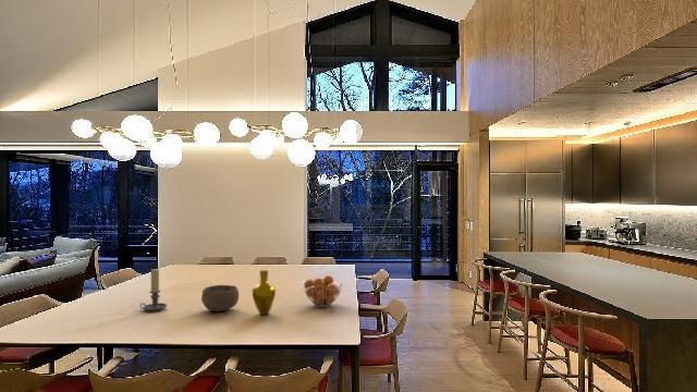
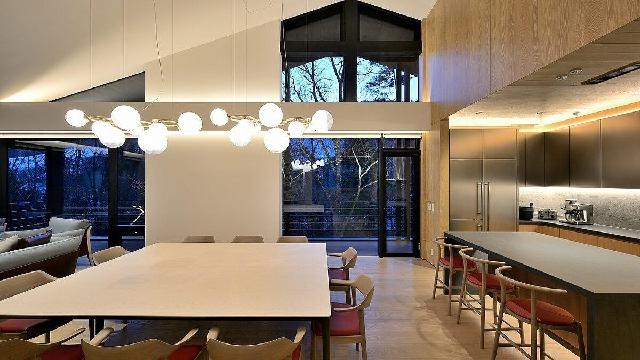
- vase (264, 292)
- fruit basket (322, 290)
- candle holder (152, 289)
- bowl (220, 298)
